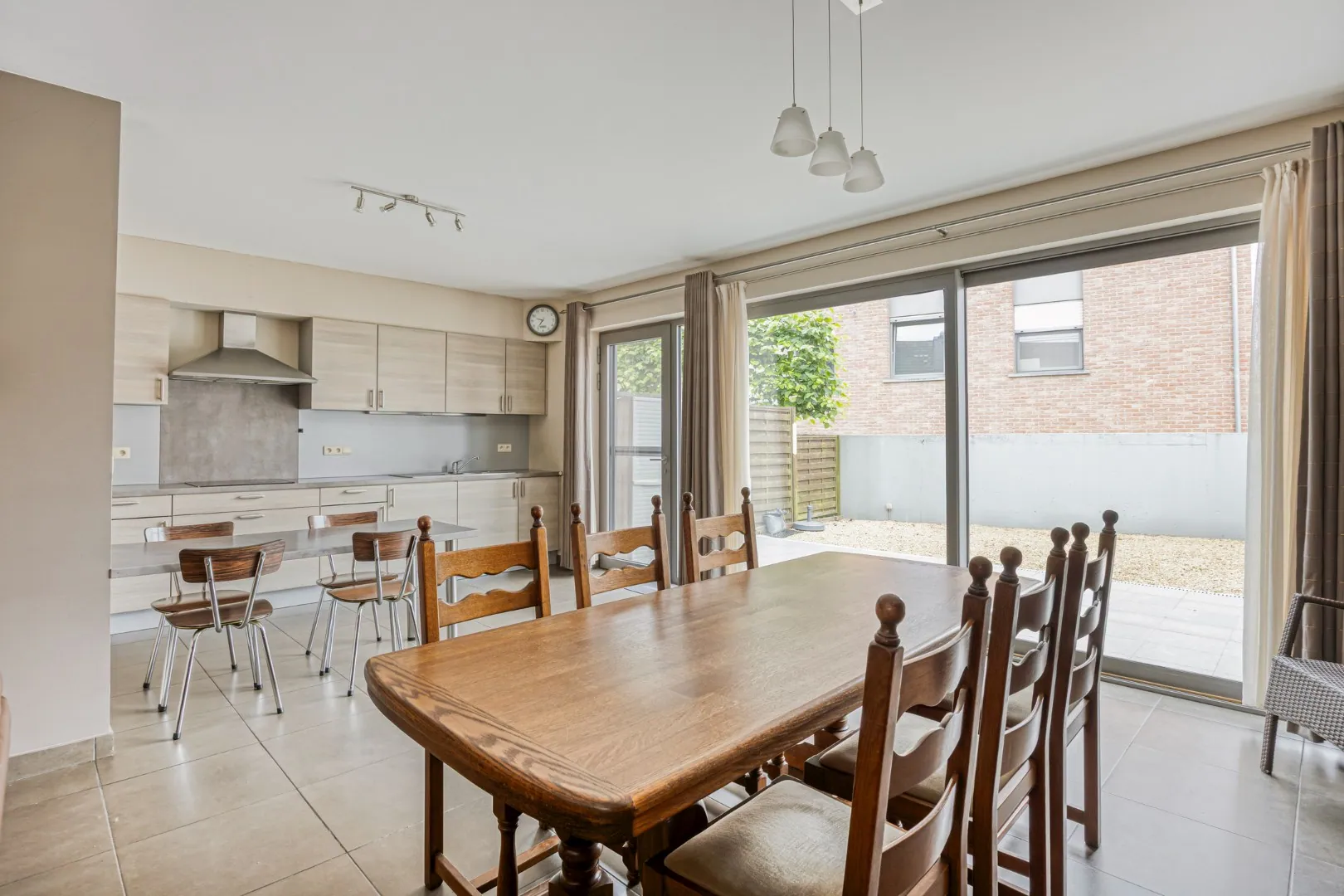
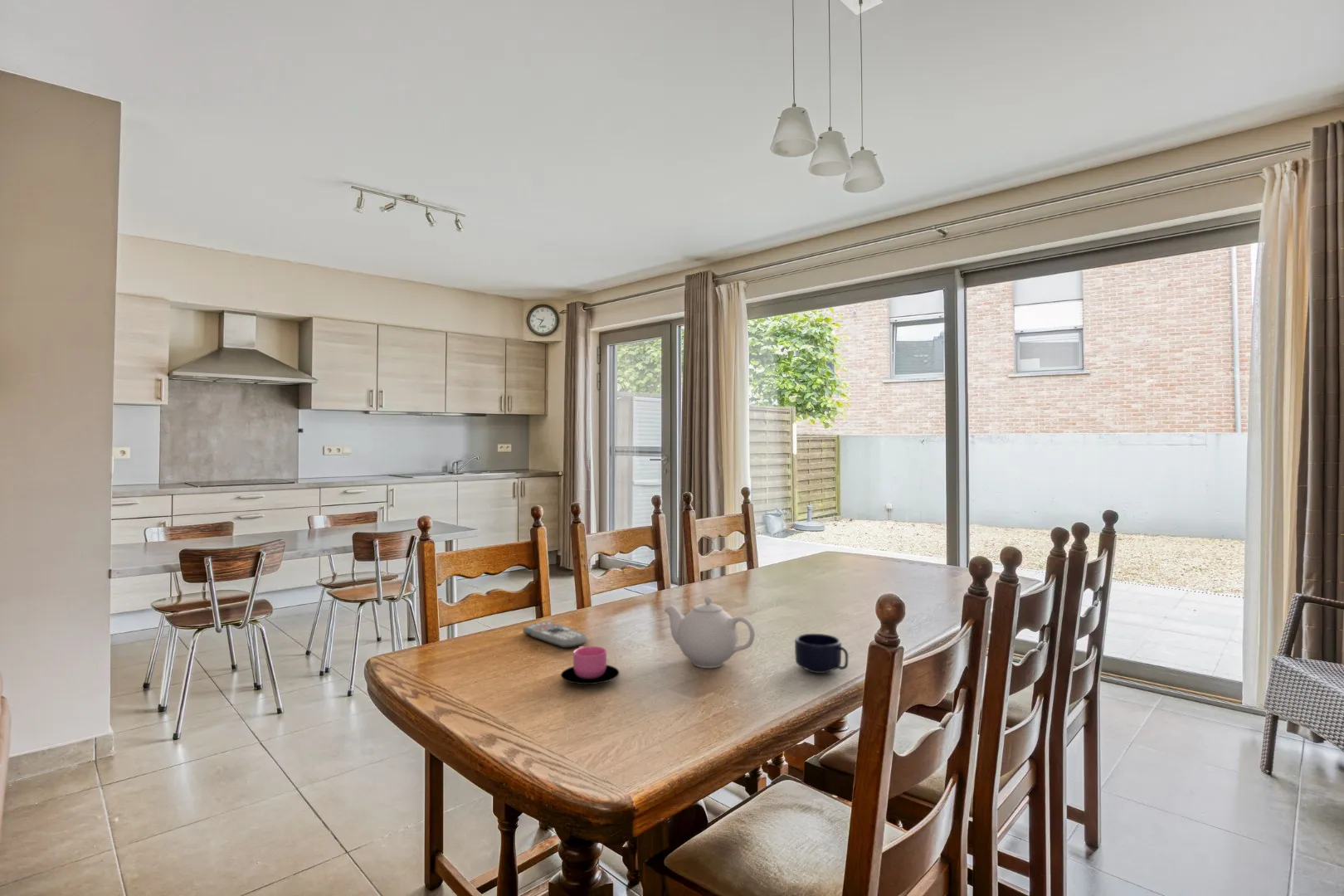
+ mug (822, 655)
+ teapot (708, 629)
+ cup (590, 665)
+ remote control (556, 635)
